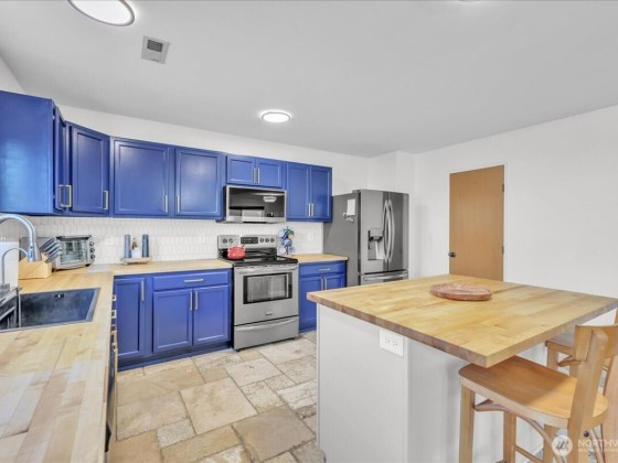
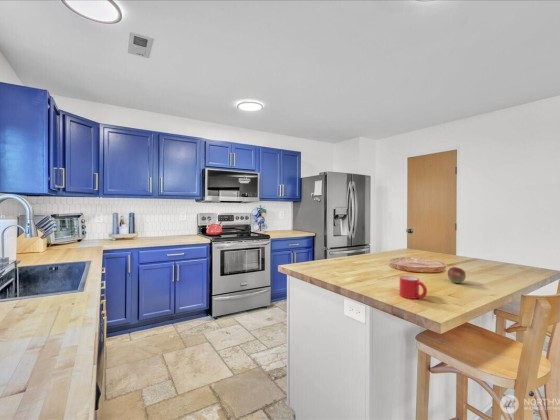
+ mug (413, 288)
+ fruit (456, 274)
